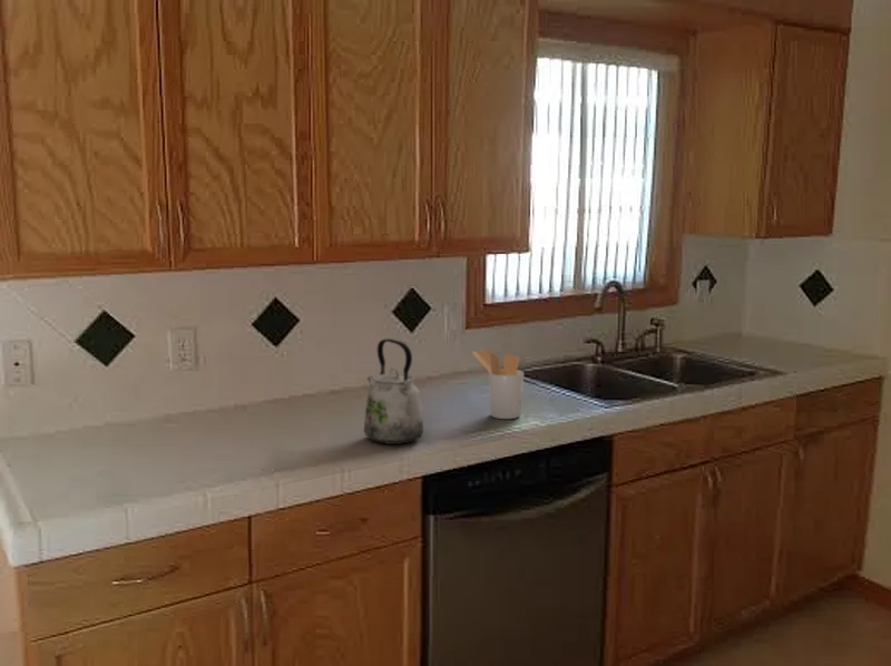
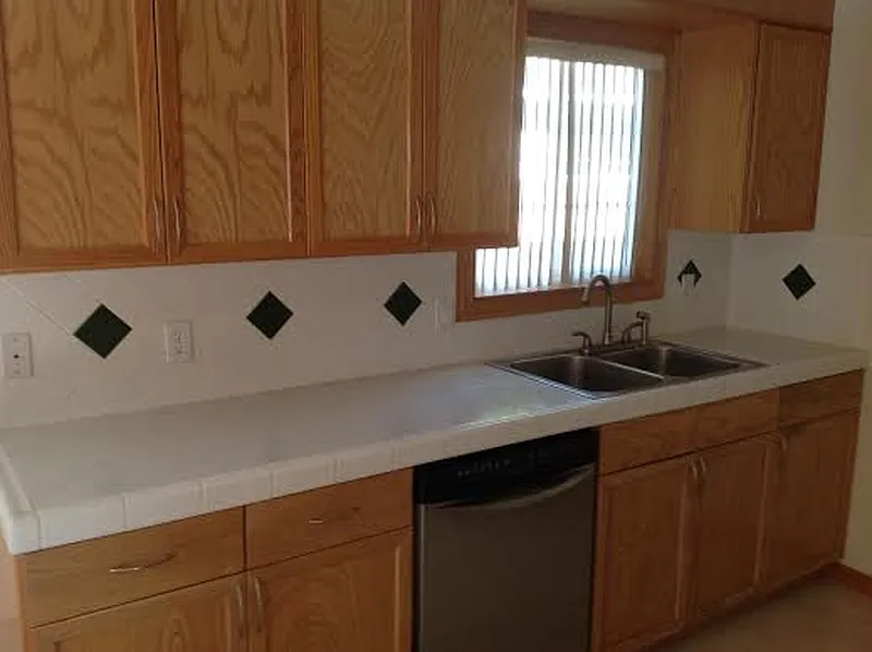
- kettle (388, 388)
- utensil holder (498, 381)
